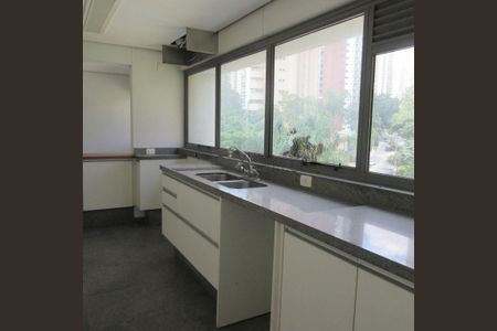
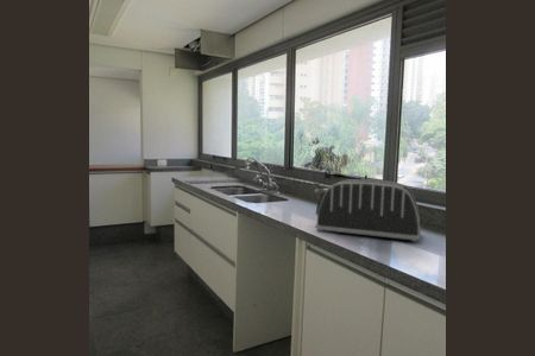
+ toaster (365, 206)
